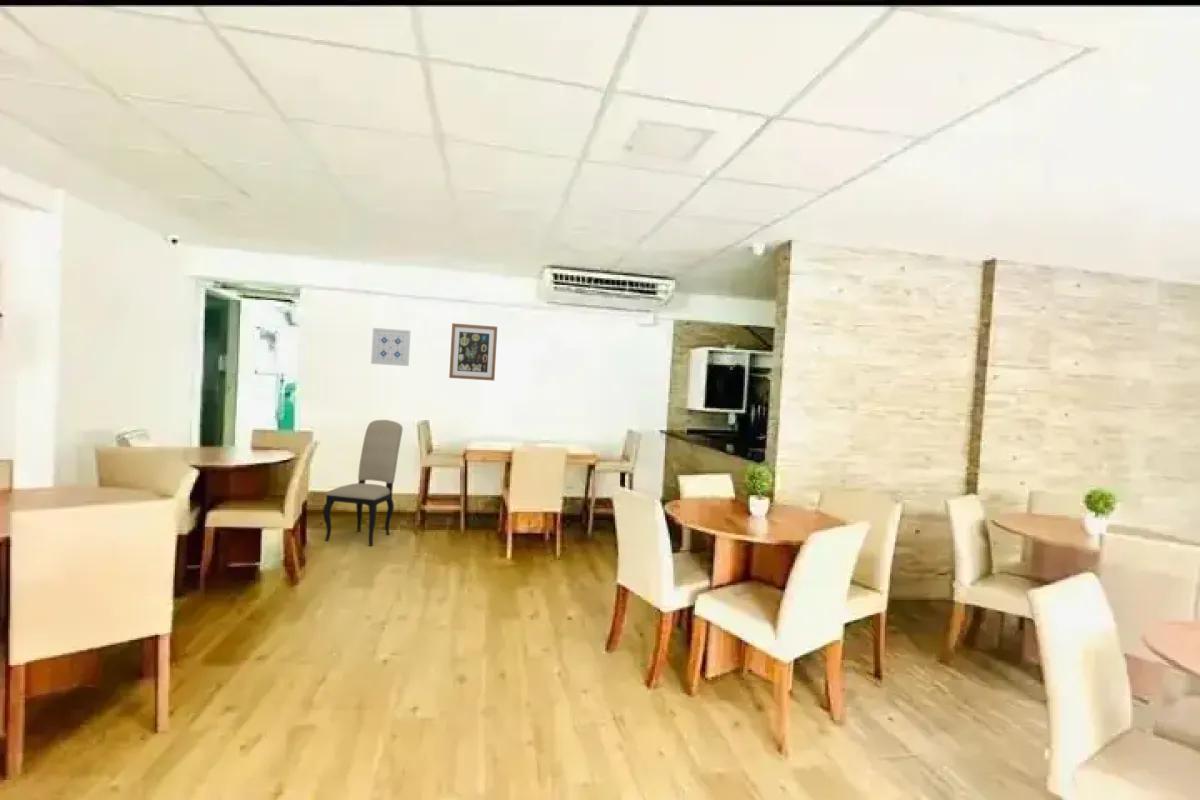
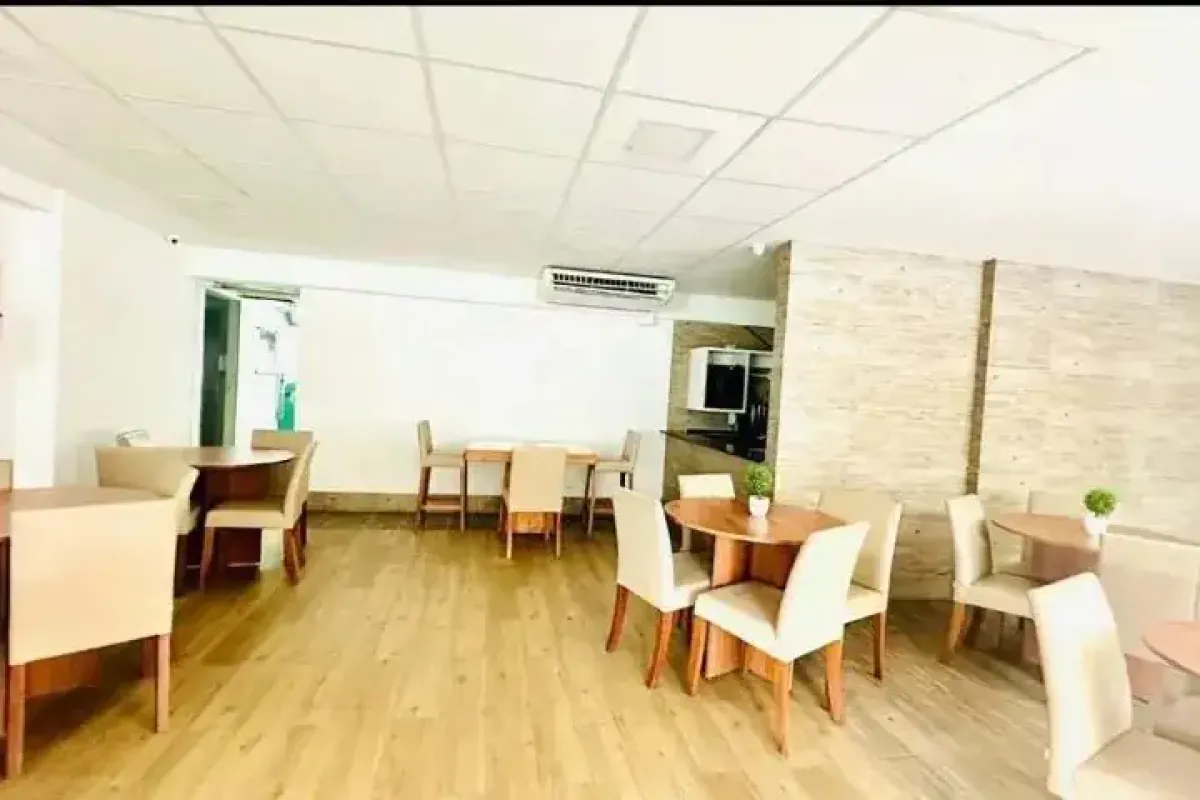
- wall art (390, 347)
- dining chair (365, 479)
- wall art (473, 352)
